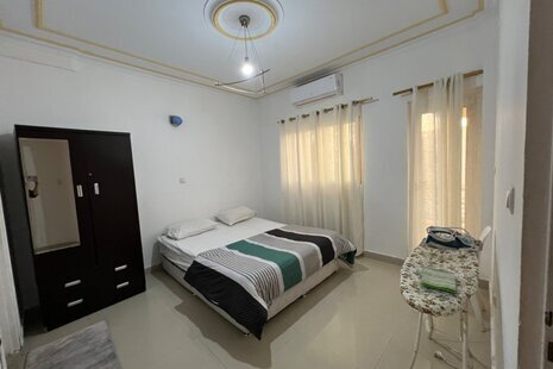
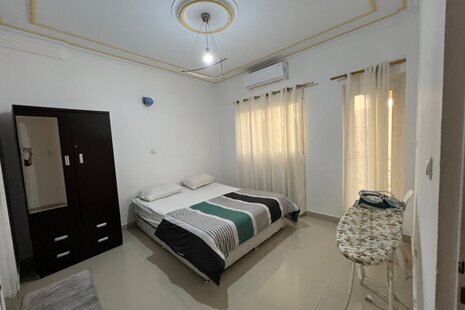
- dish towel (438, 277)
